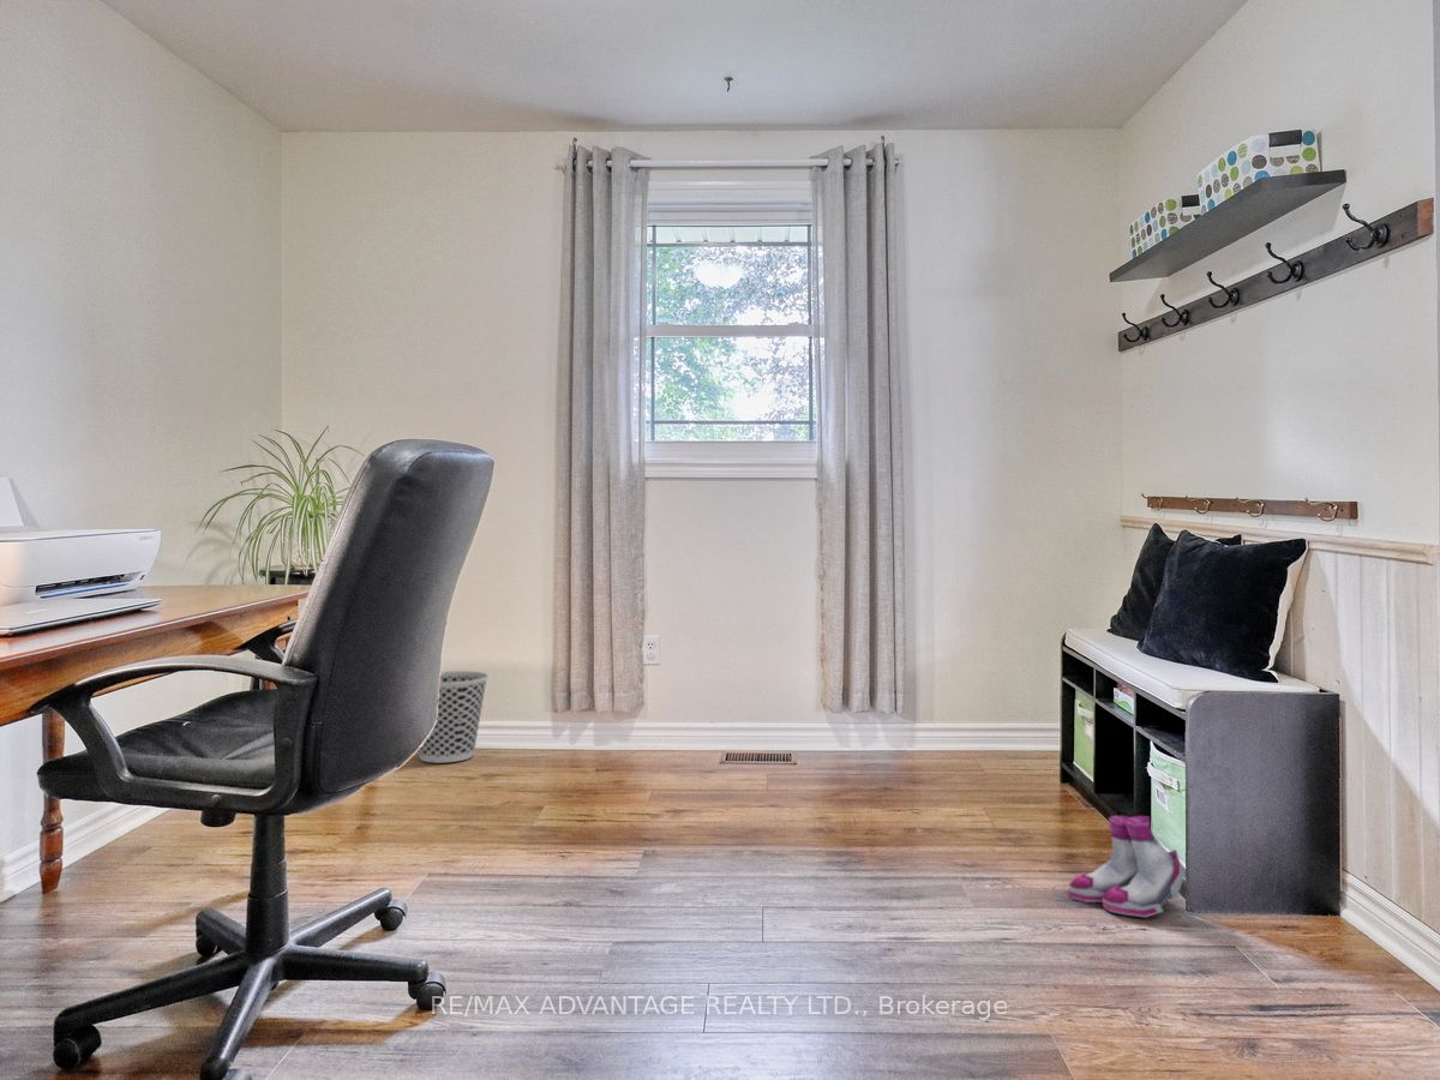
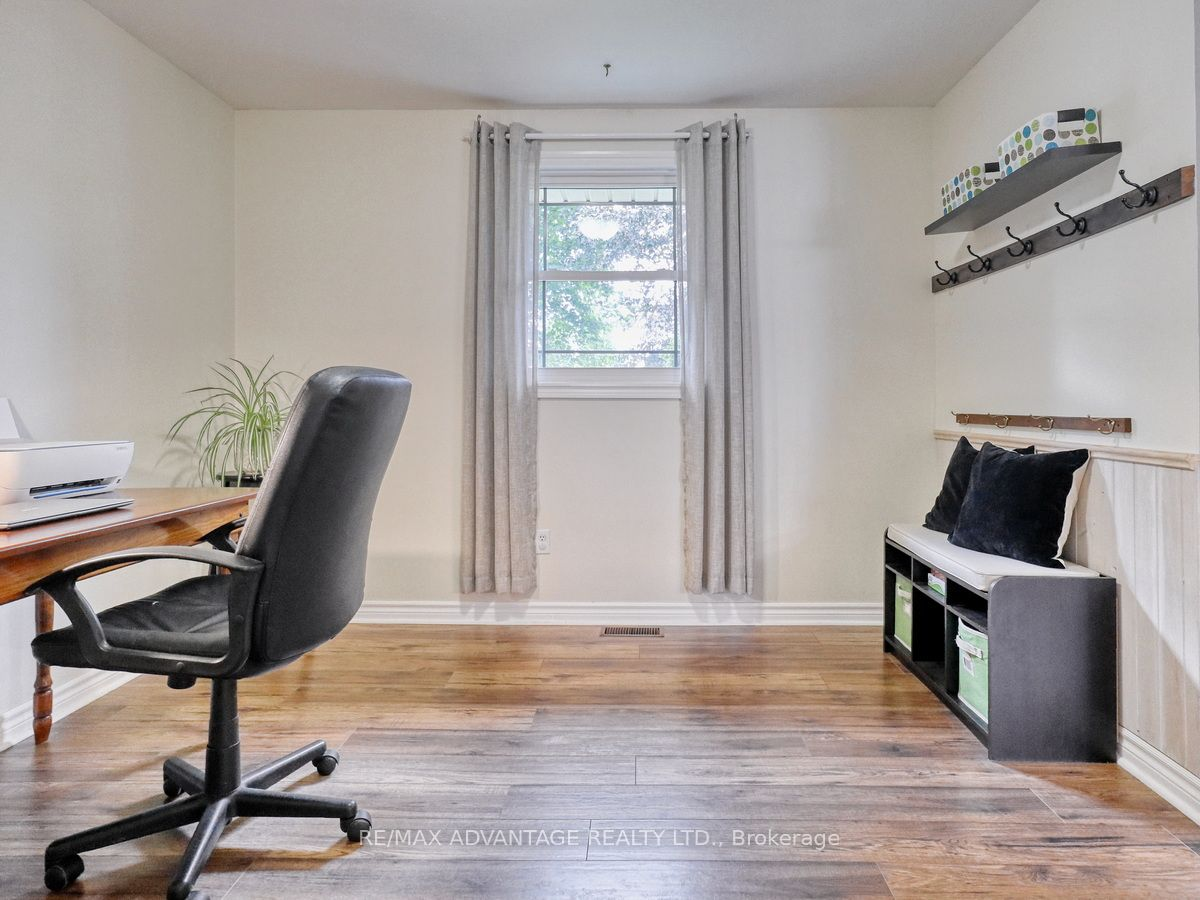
- boots (1126, 857)
- wastebasket (446, 716)
